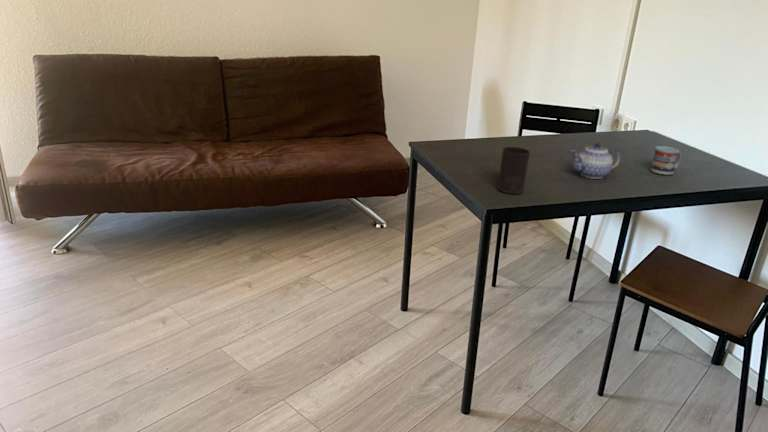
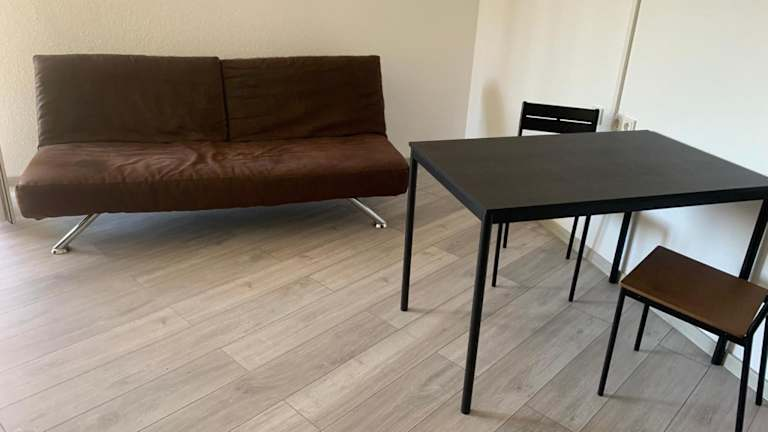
- cup (667, 160)
- cup (513, 170)
- teapot (594, 159)
